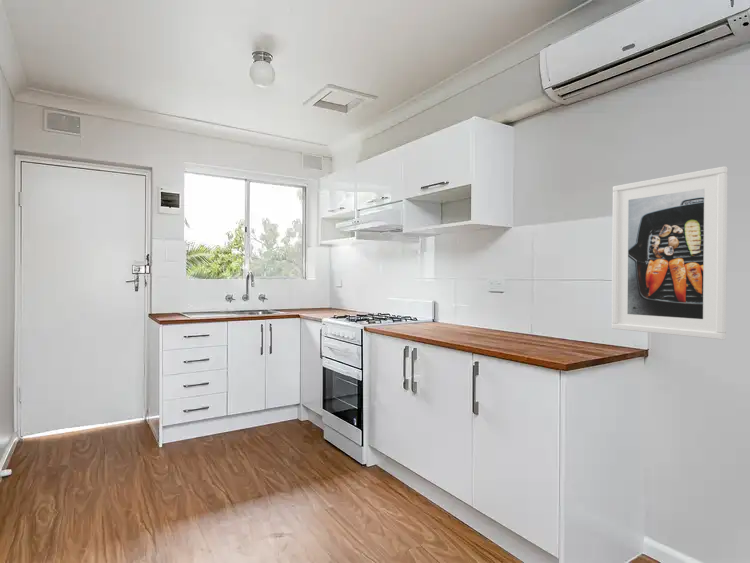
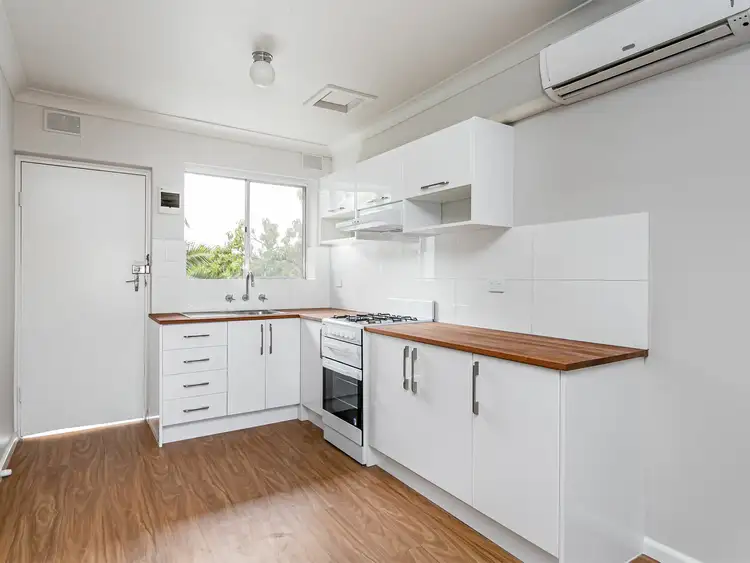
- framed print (664, 255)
